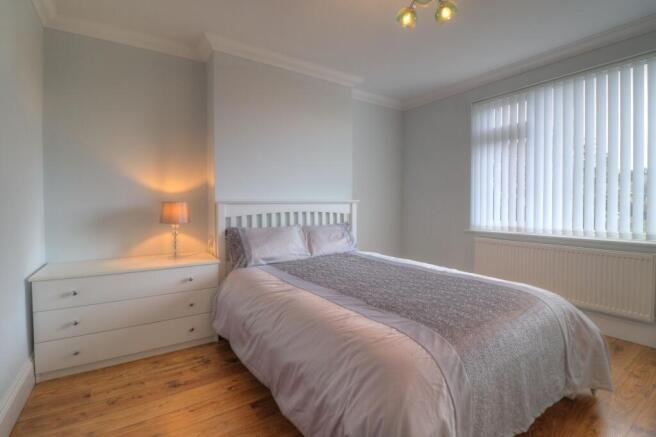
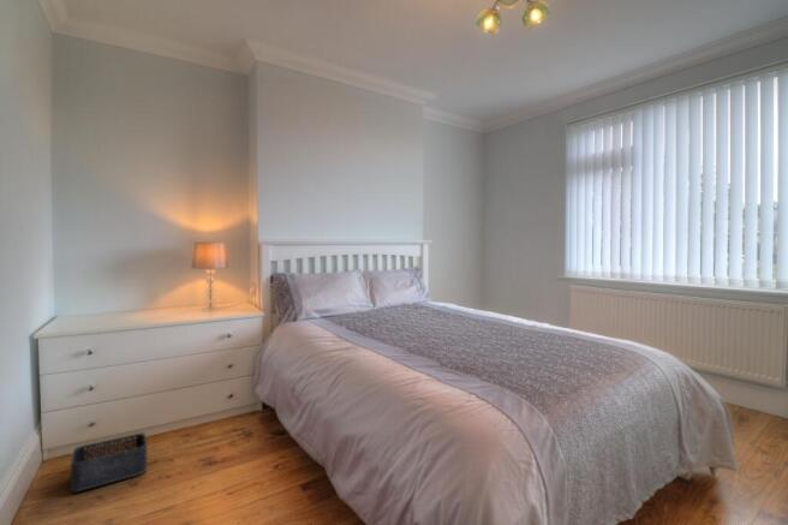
+ storage bin (111, 460)
